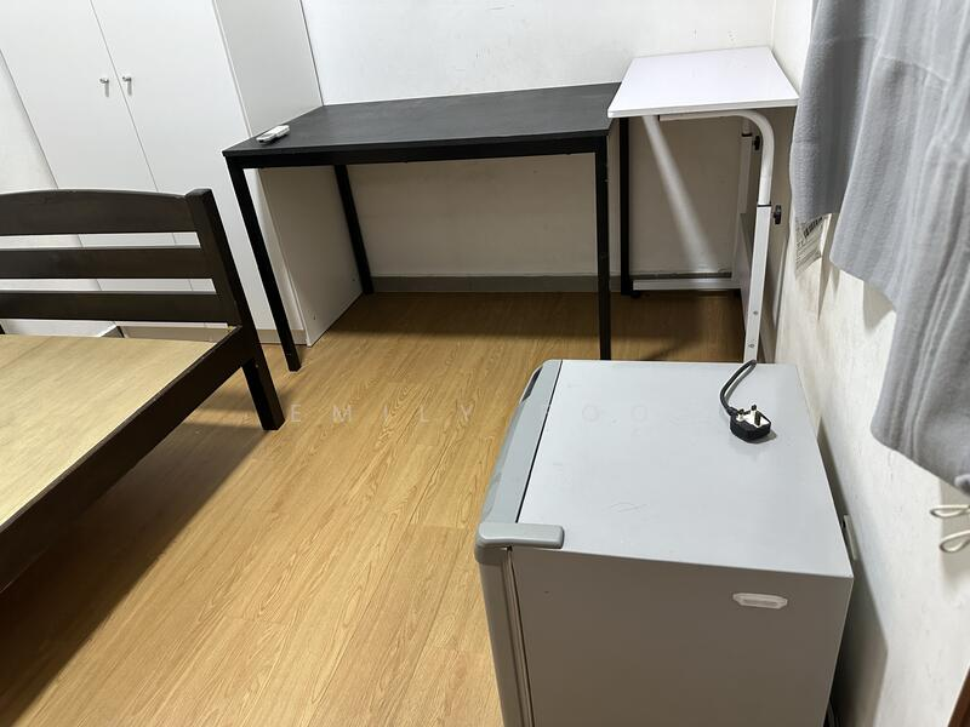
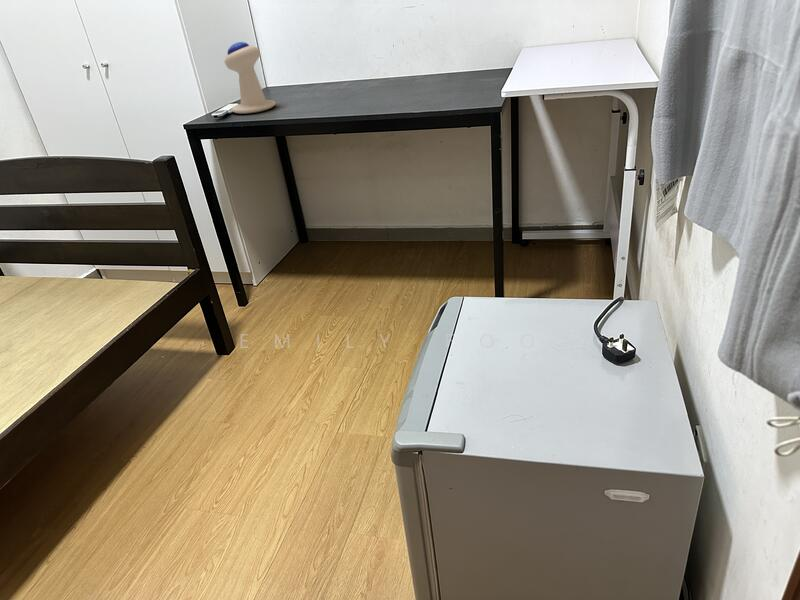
+ speaker (246, 76)
